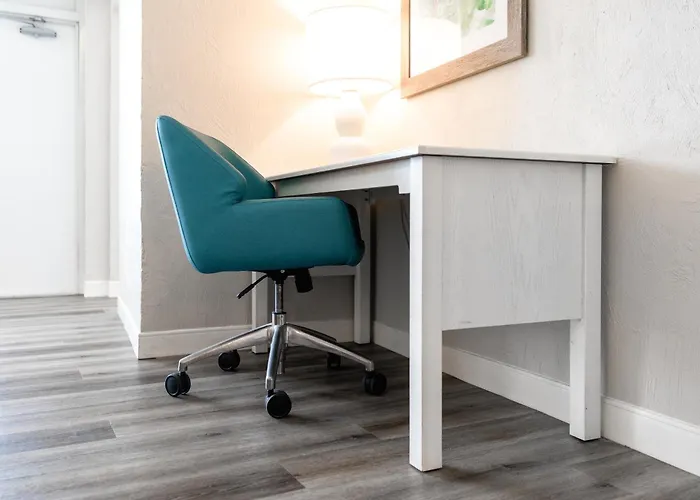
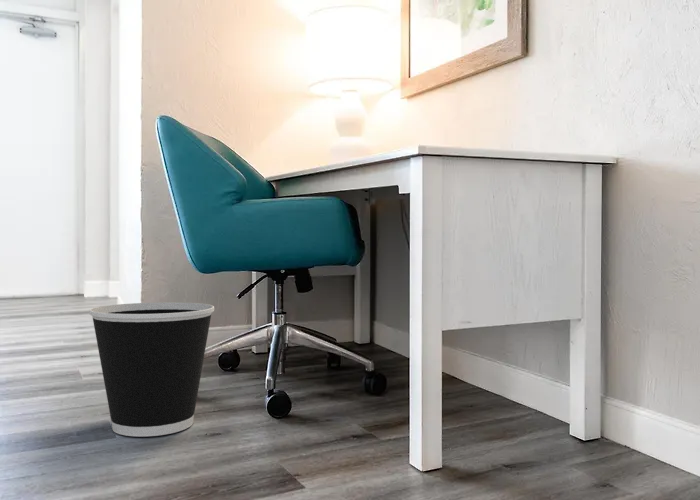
+ wastebasket (153, 366)
